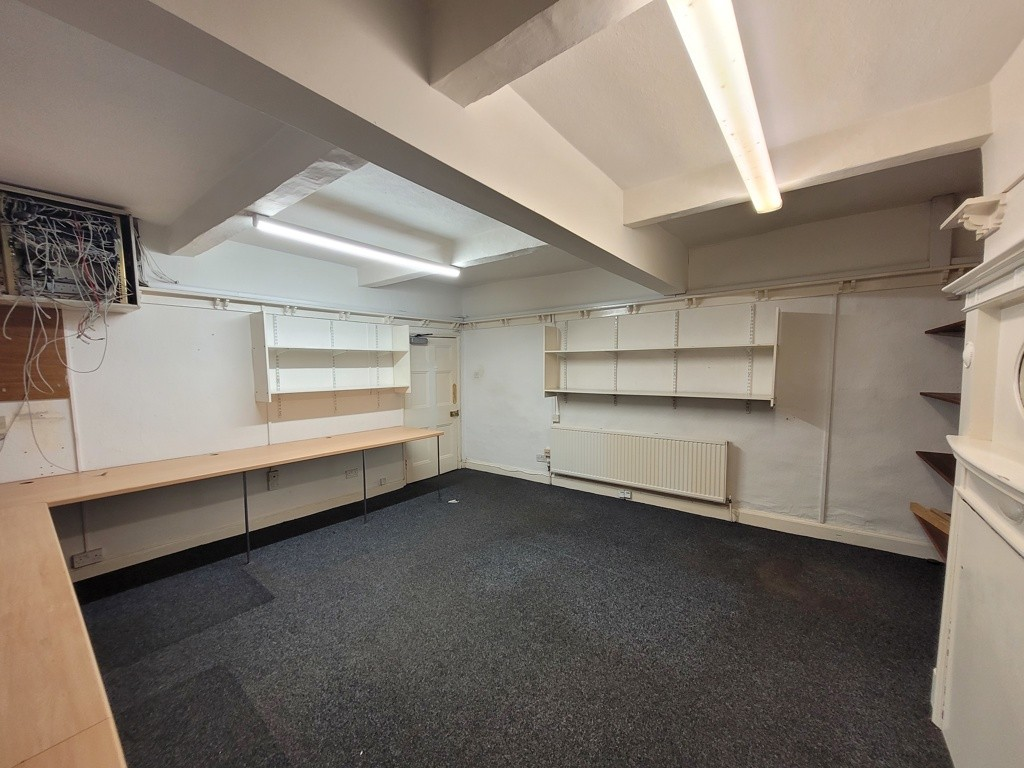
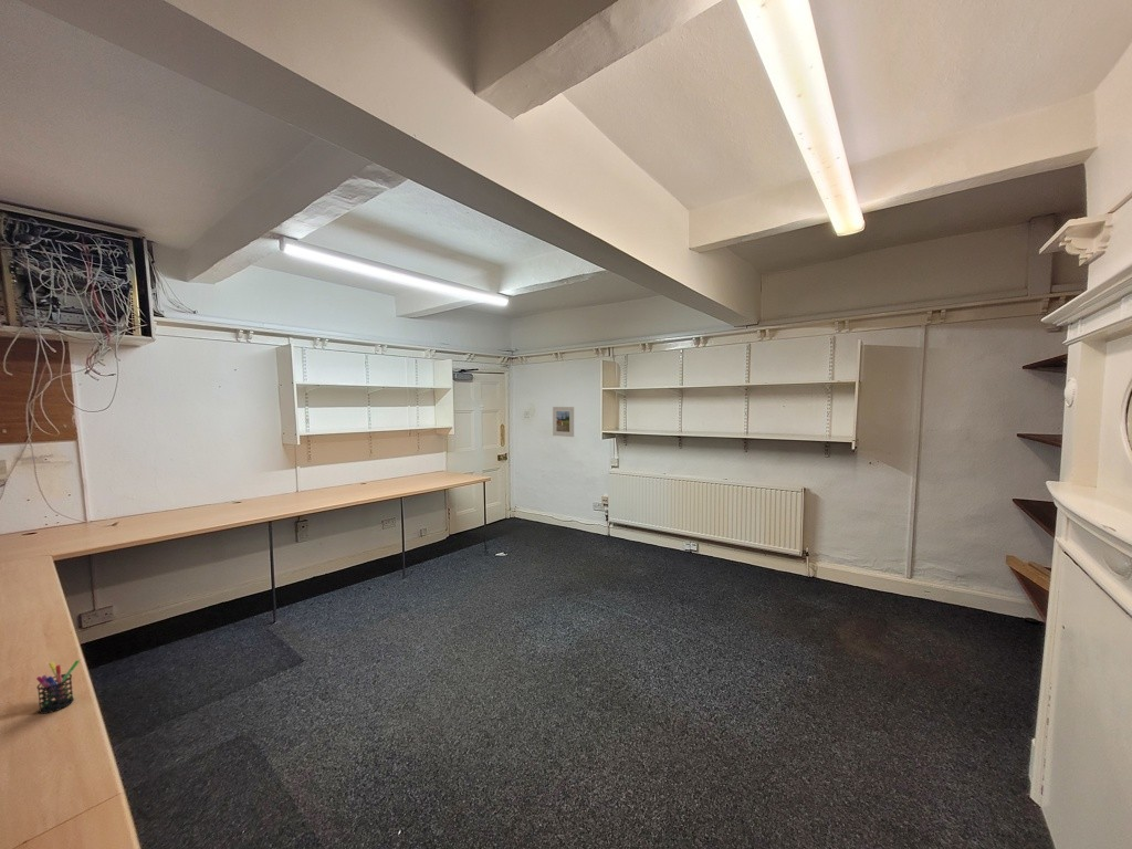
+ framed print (563, 421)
+ pen holder (59, 682)
